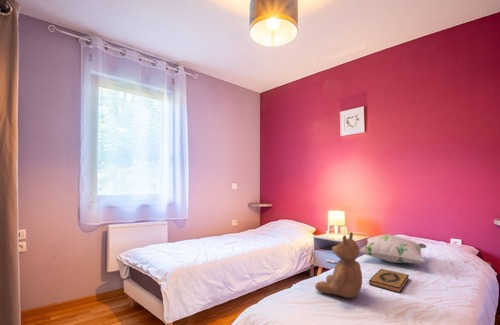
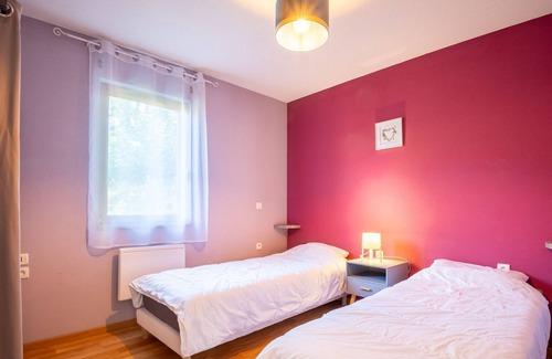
- hardback book (389, 279)
- decorative pillow (393, 248)
- teddy bear (339, 262)
